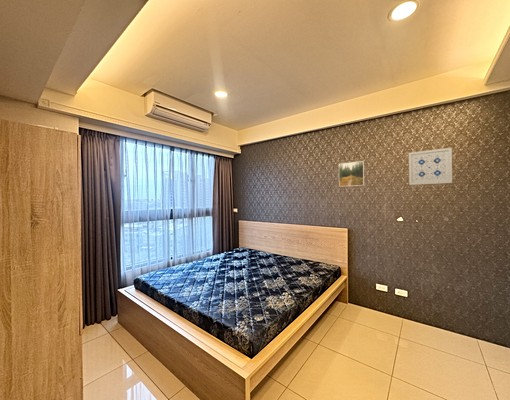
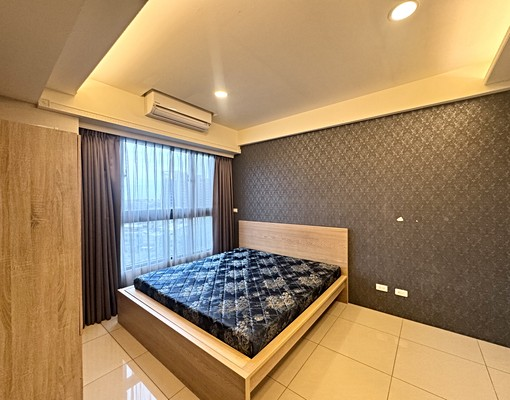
- wall art (429, 167)
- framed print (351, 174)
